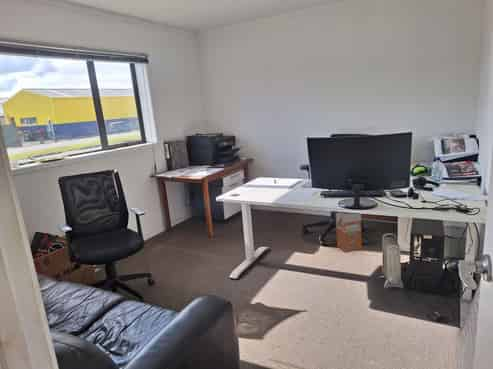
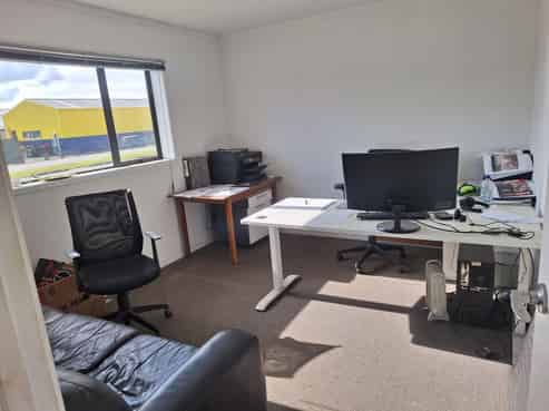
- waste bin (347, 228)
